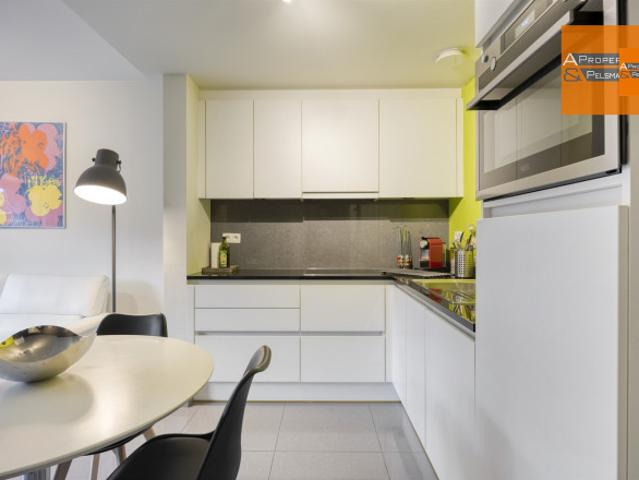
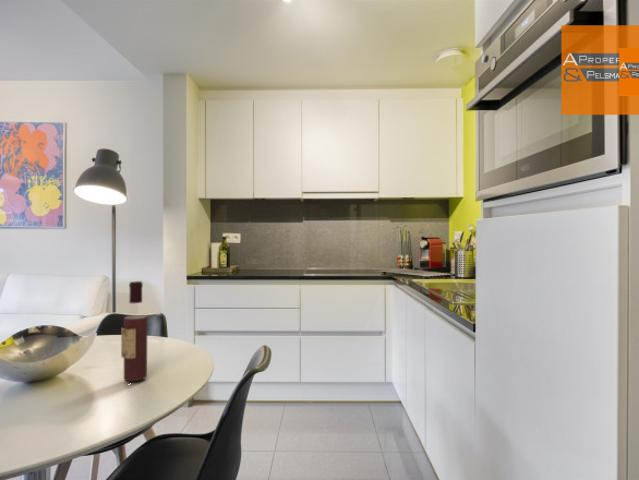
+ wine bottle (135, 330)
